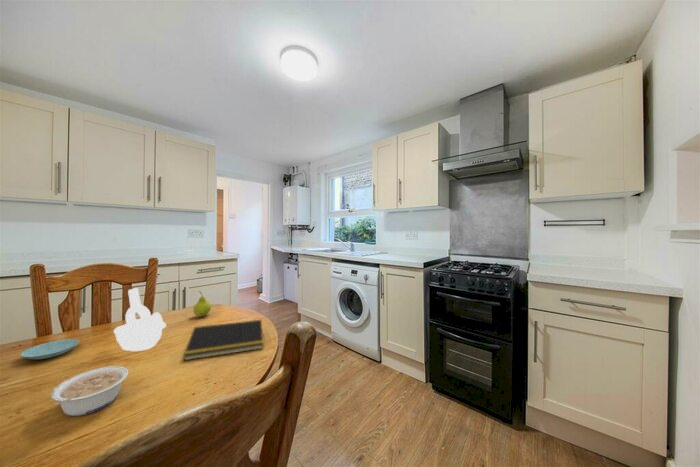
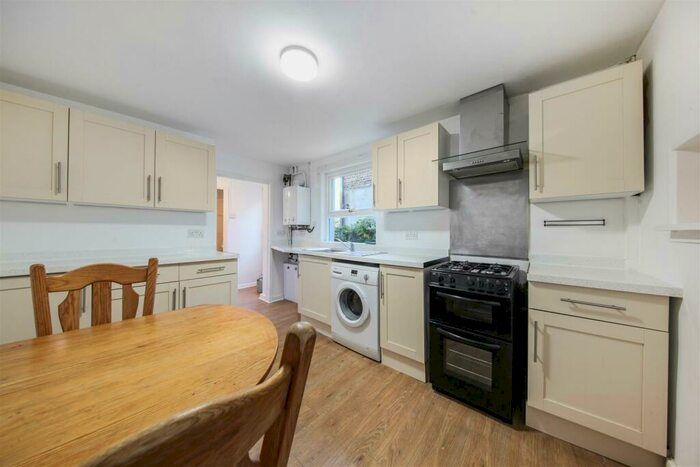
- legume (92, 390)
- fruit (202, 303)
- saucer (51, 350)
- notepad (227, 337)
- teapot (140, 317)
